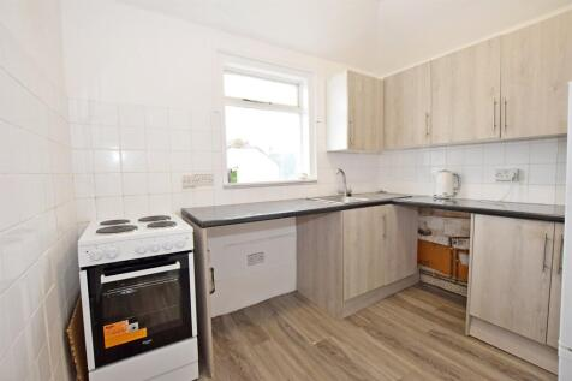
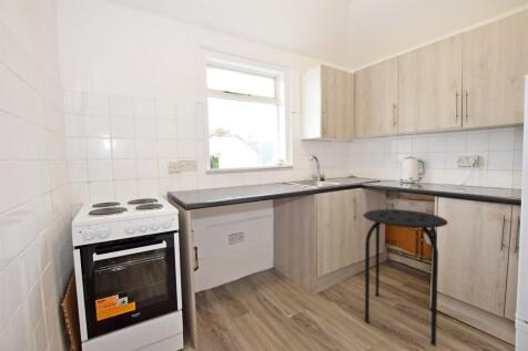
+ stool (378, 266)
